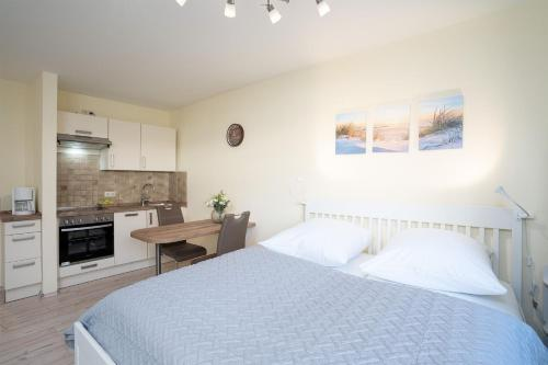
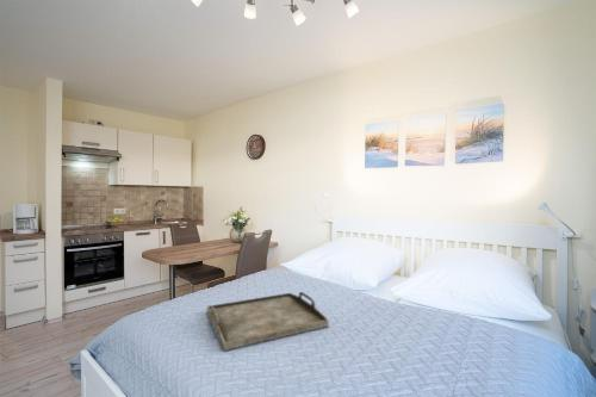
+ serving tray (263, 310)
